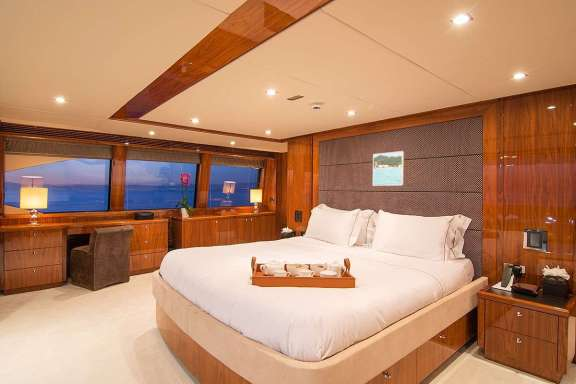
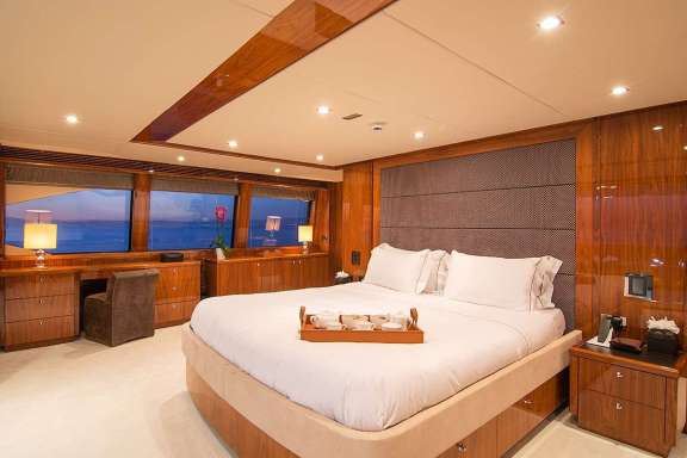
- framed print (387, 169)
